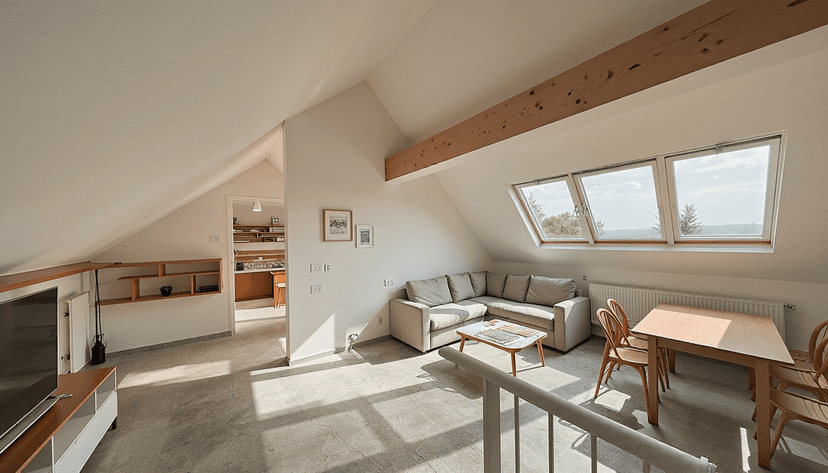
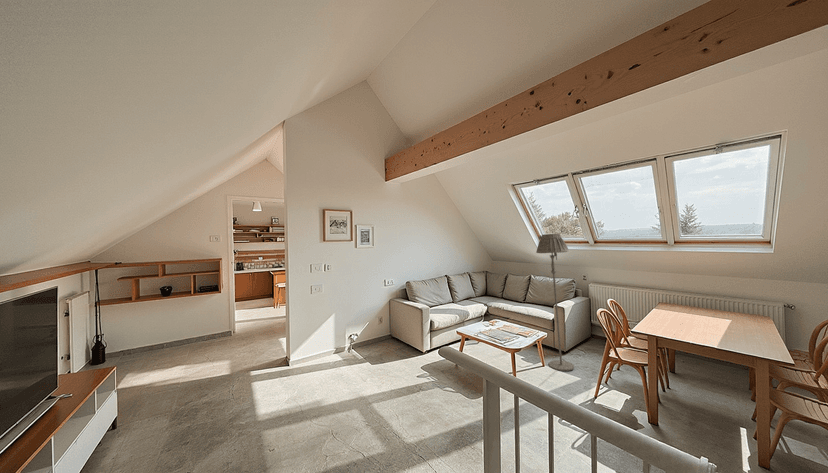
+ floor lamp (556, 299)
